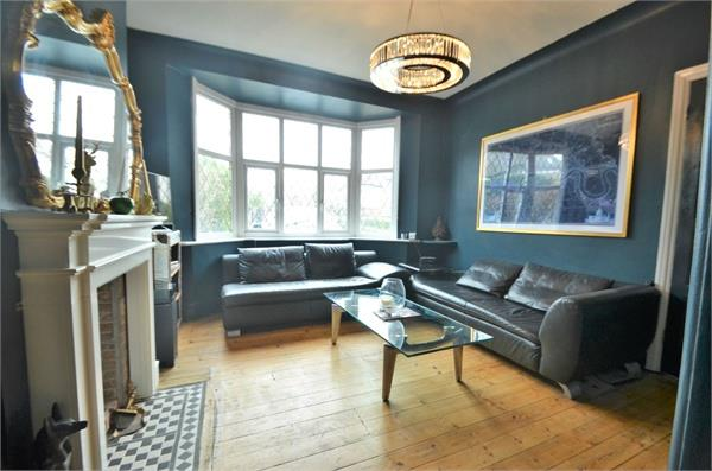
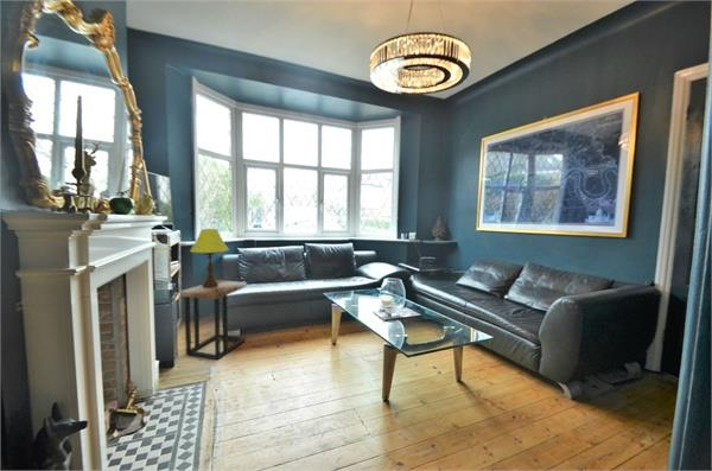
+ side table (216, 317)
+ table lamp (210, 257)
